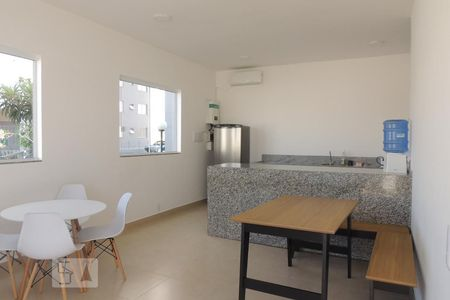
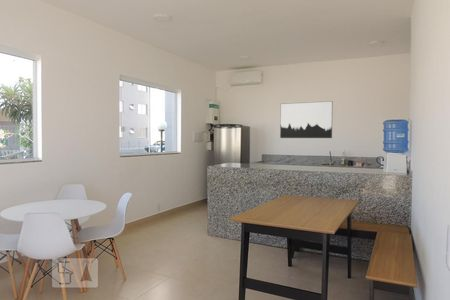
+ wall art (305, 120)
